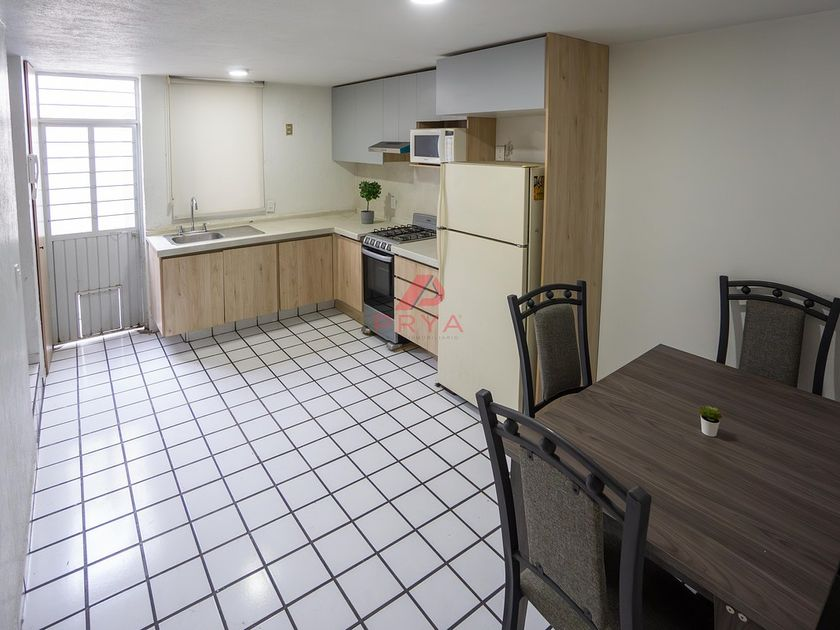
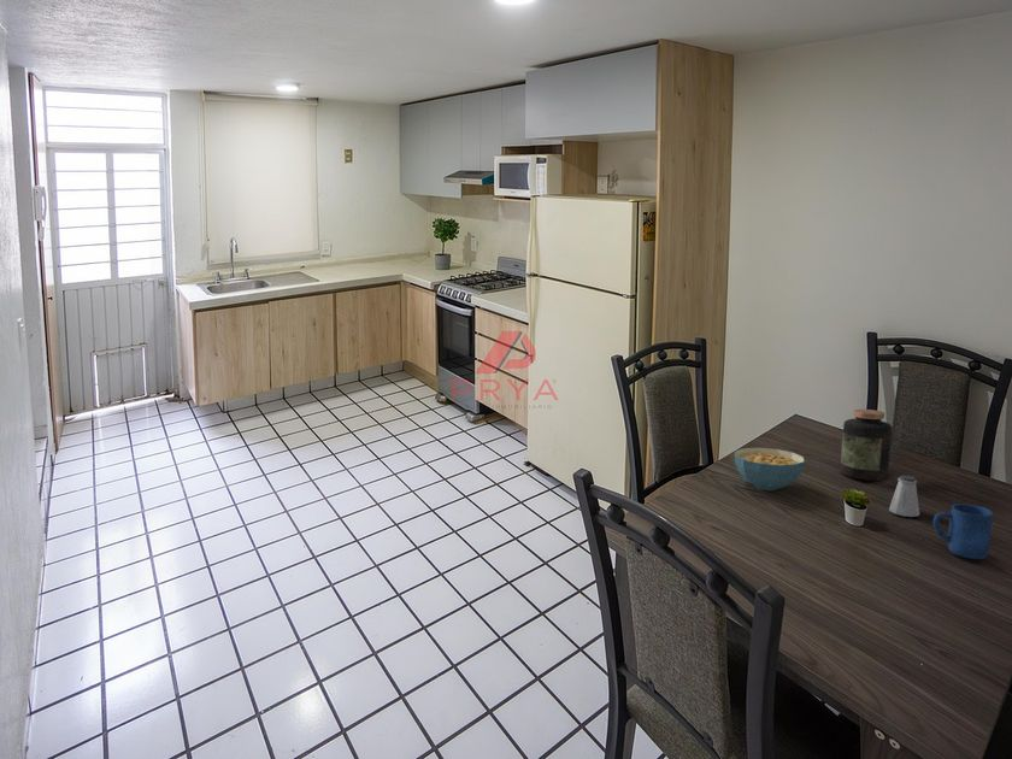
+ jar (865, 442)
+ mug (960, 530)
+ saltshaker (905, 494)
+ cereal bowl (767, 471)
